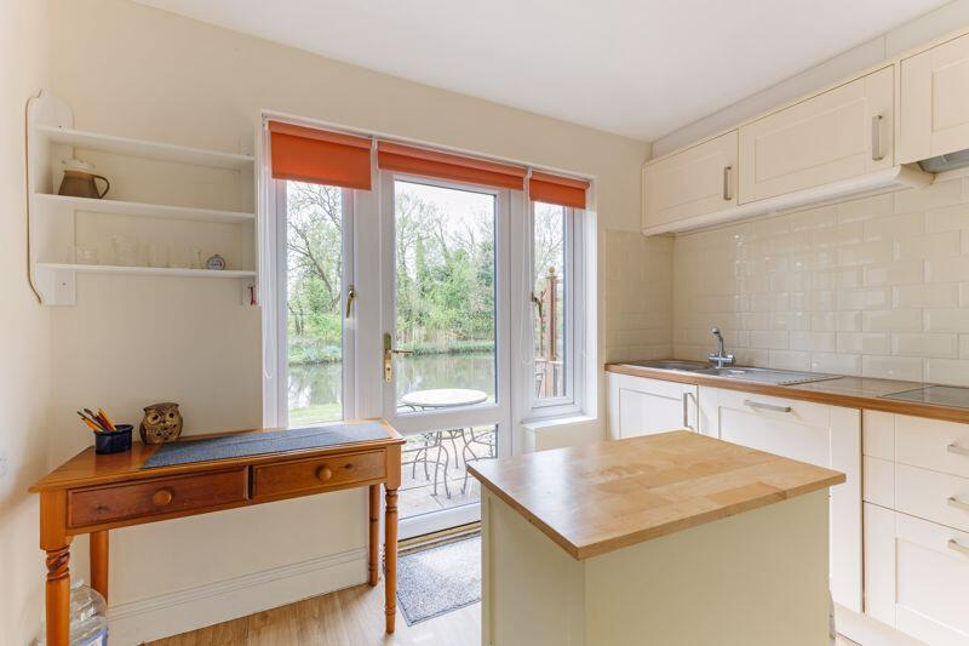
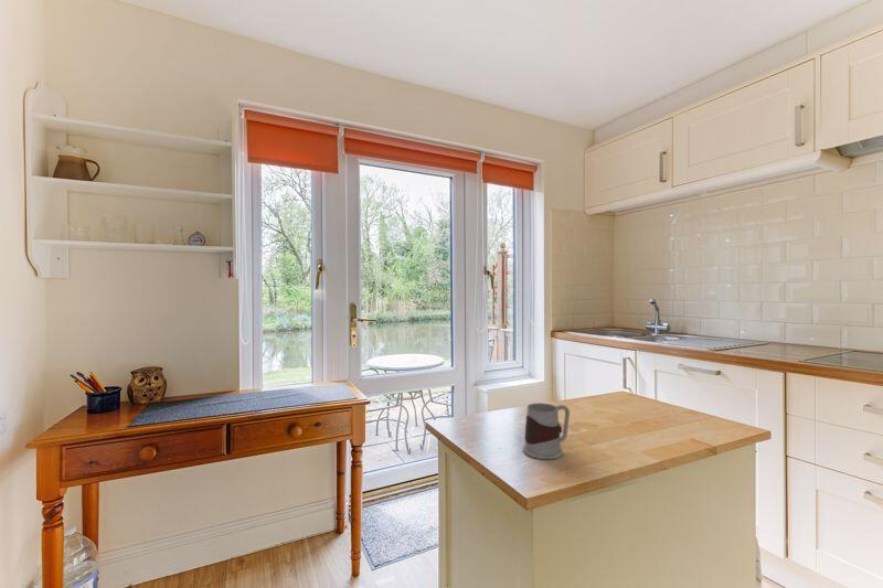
+ mug (547, 428)
